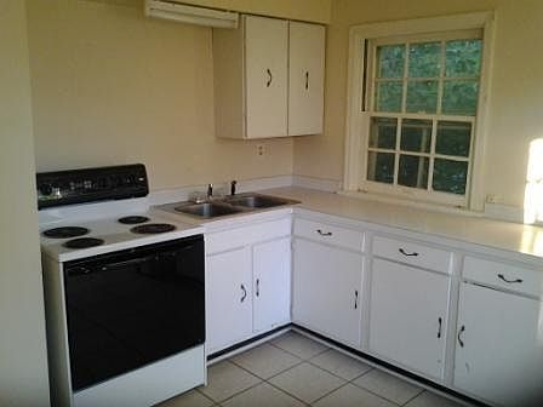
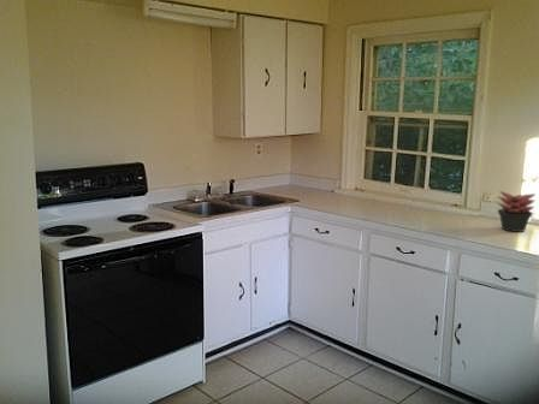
+ succulent plant (514, 212)
